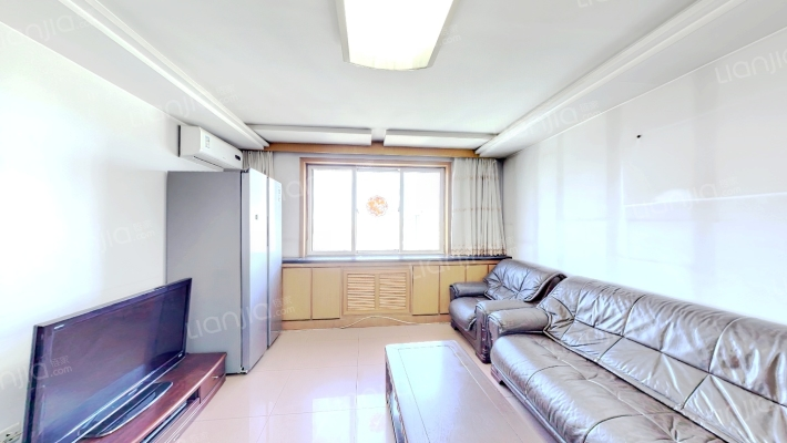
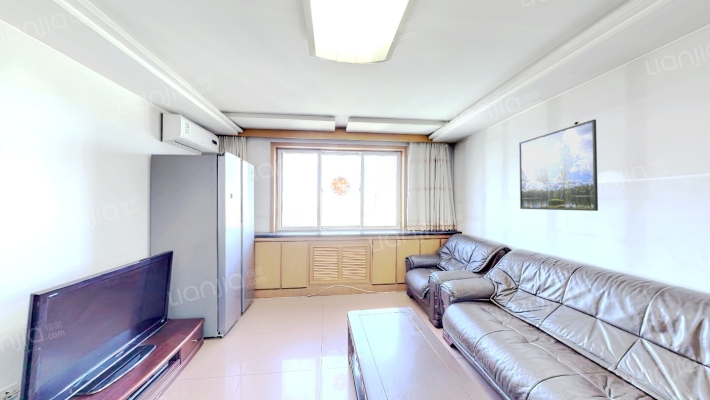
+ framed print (552, 171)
